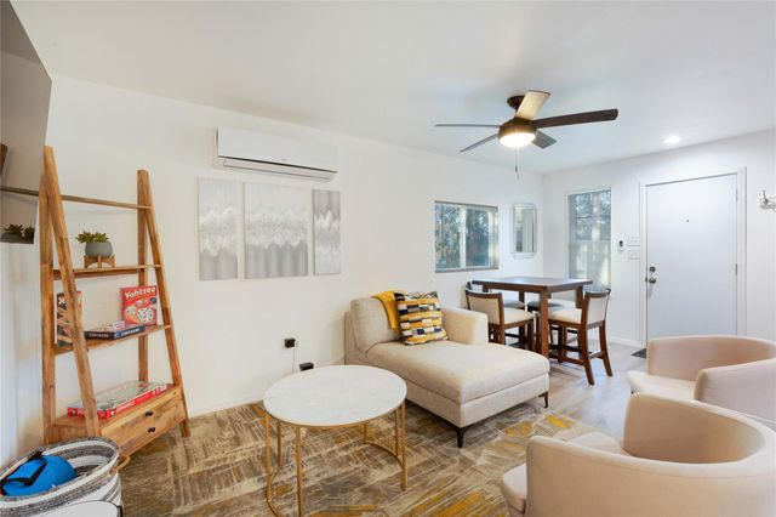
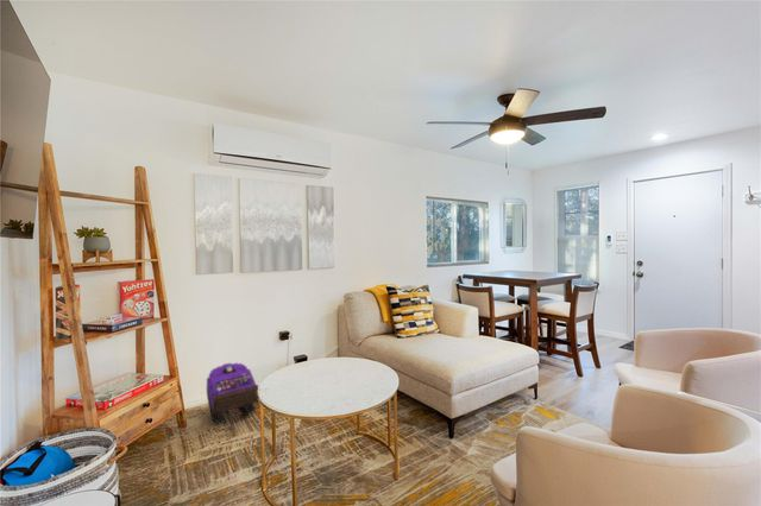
+ backpack (231, 392)
